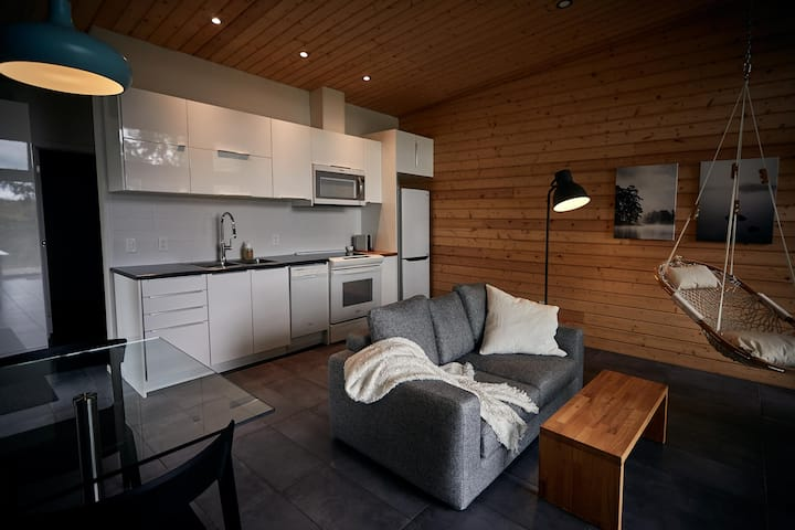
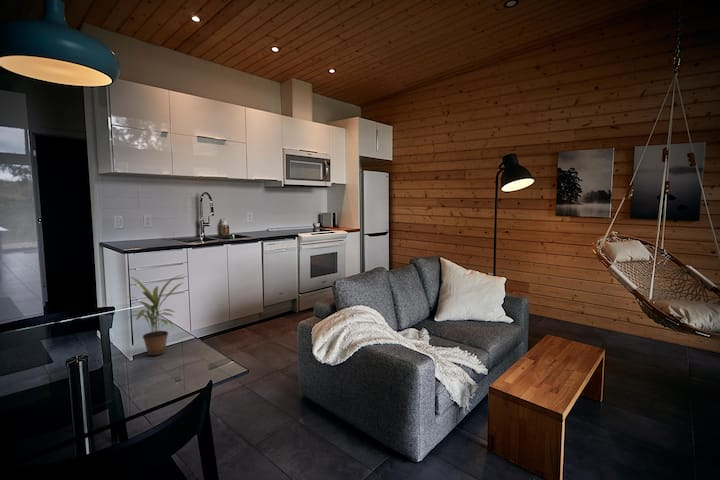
+ potted plant (157, 313)
